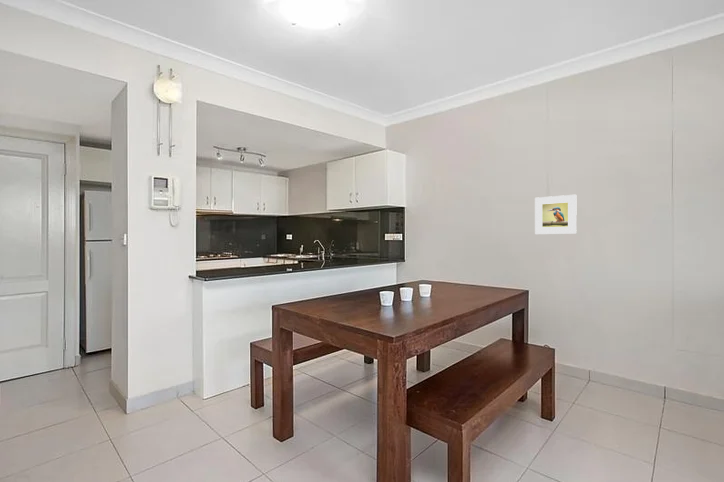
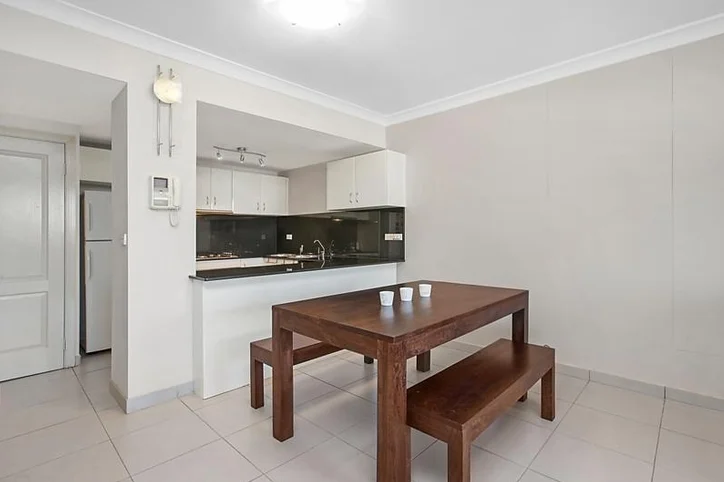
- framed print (555, 215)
